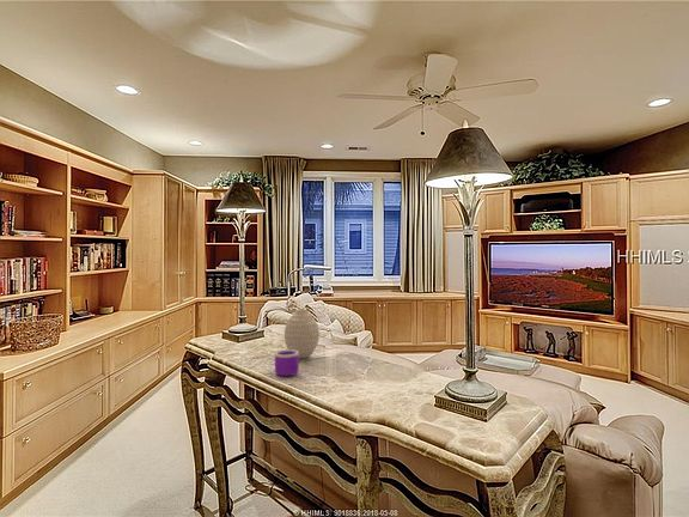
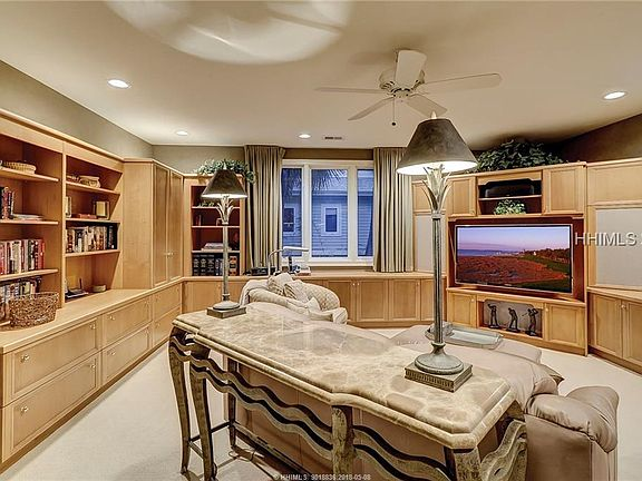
- mug (288, 363)
- vase (301, 333)
